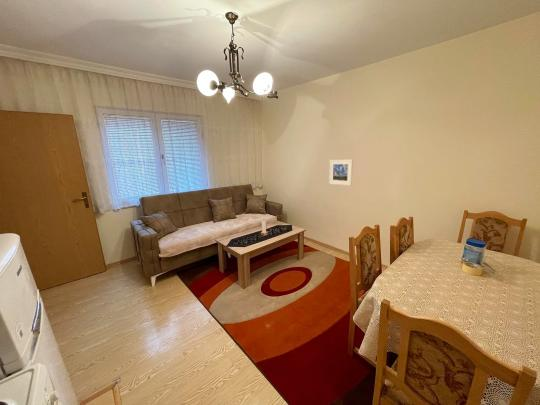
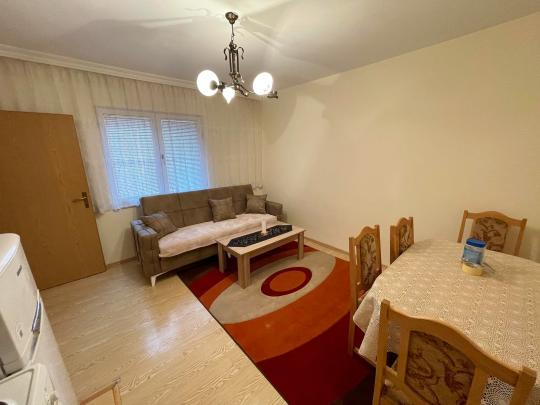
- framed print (340, 172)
